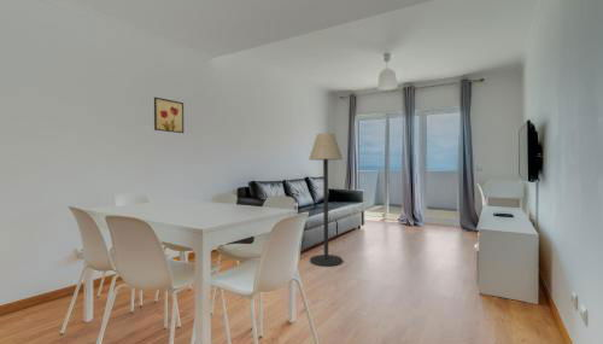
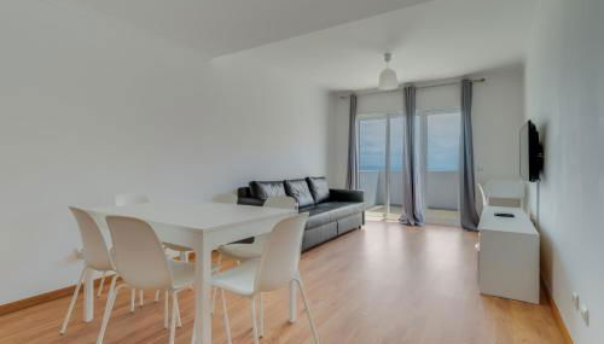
- wall art (169, 116)
- floor lamp (326, 197)
